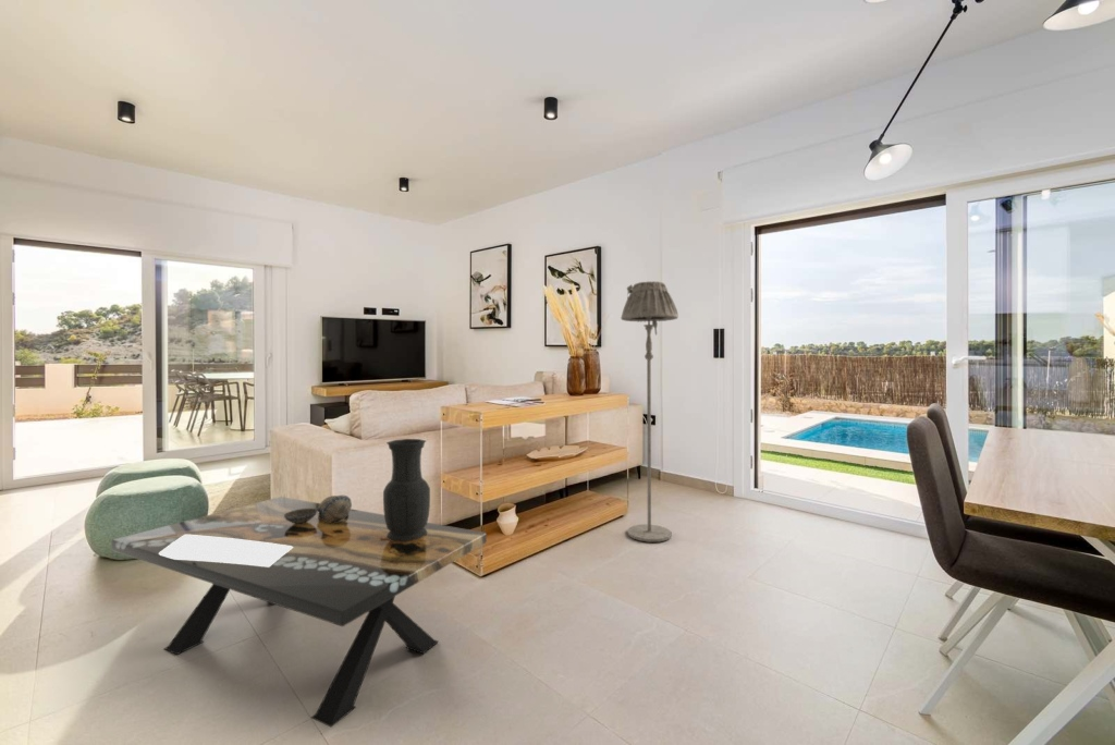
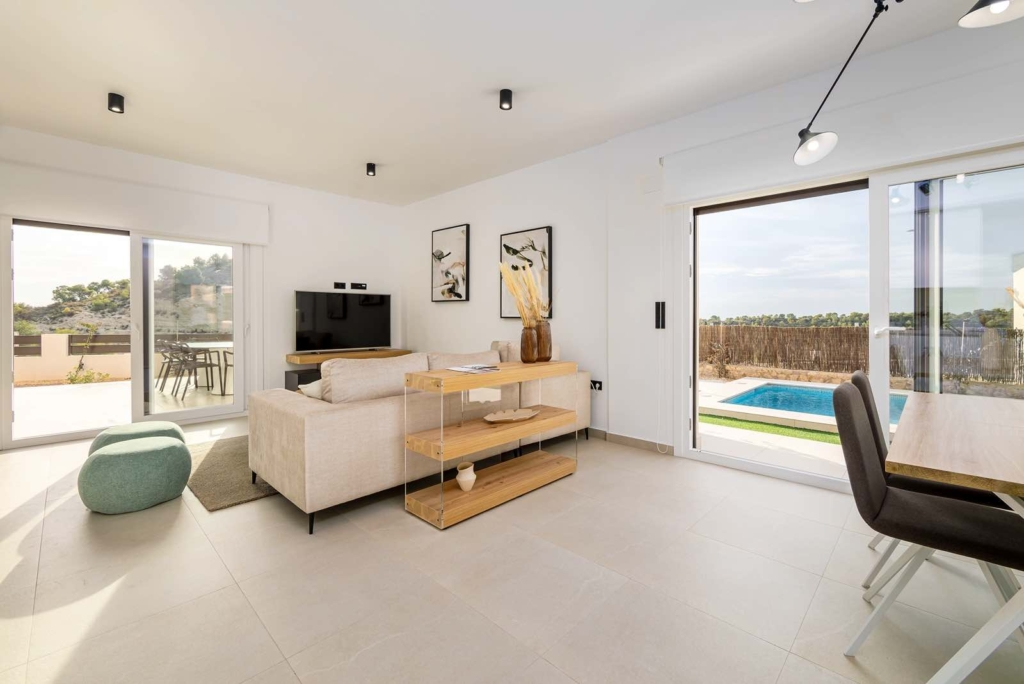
- decorative bowl (324, 504)
- coffee table (303, 590)
- vase (406, 487)
- floor lamp (649, 408)
